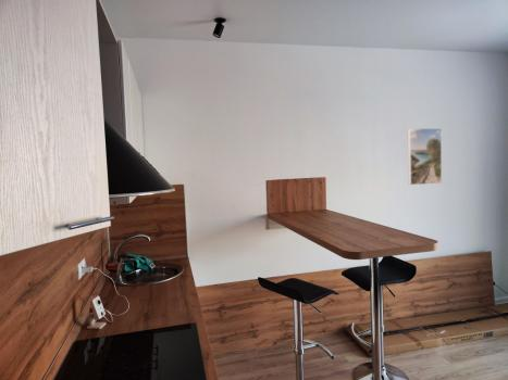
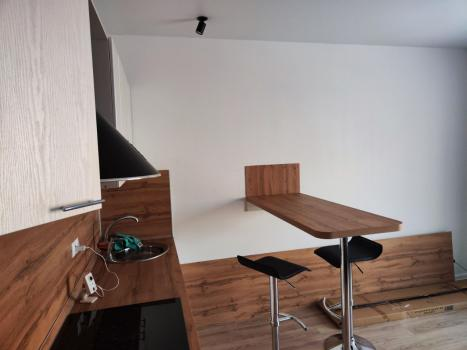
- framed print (424, 156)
